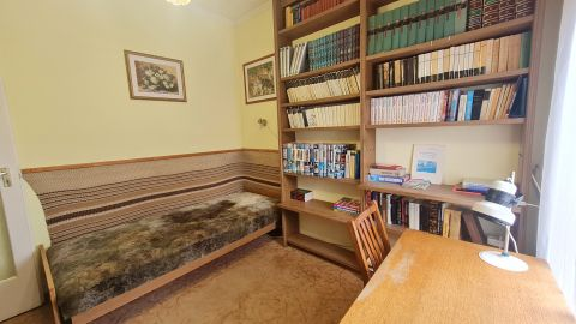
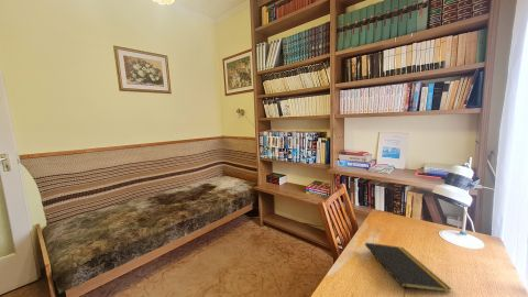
+ notepad (402, 264)
